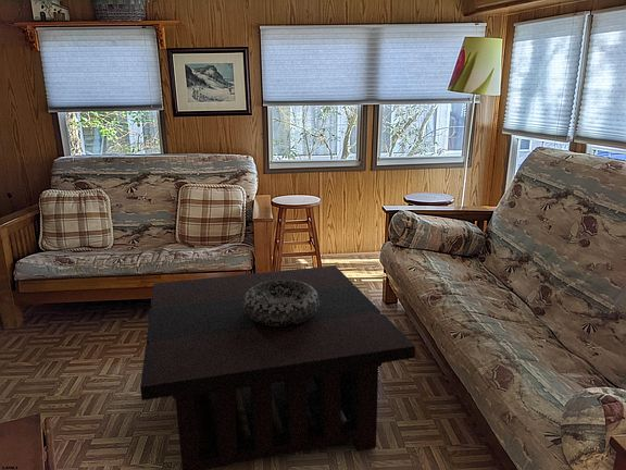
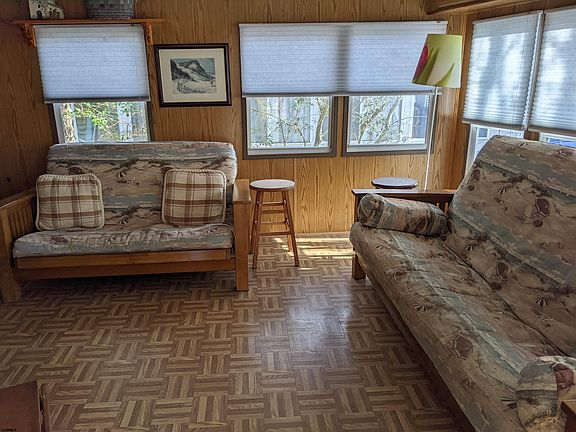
- decorative bowl (280, 301)
- coffee table (265, 359)
